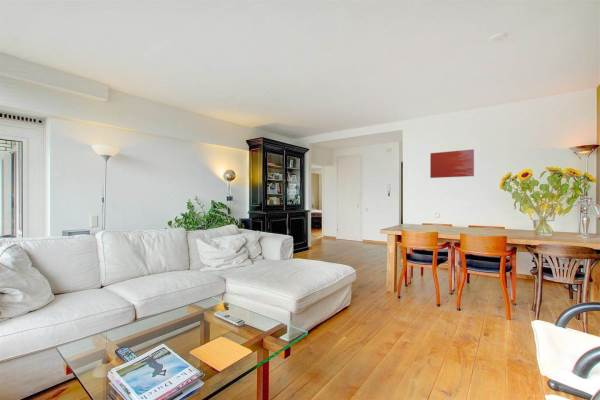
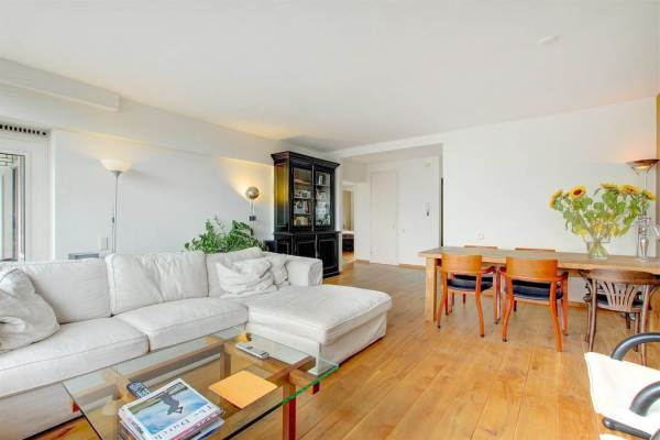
- wall art (451, 164)
